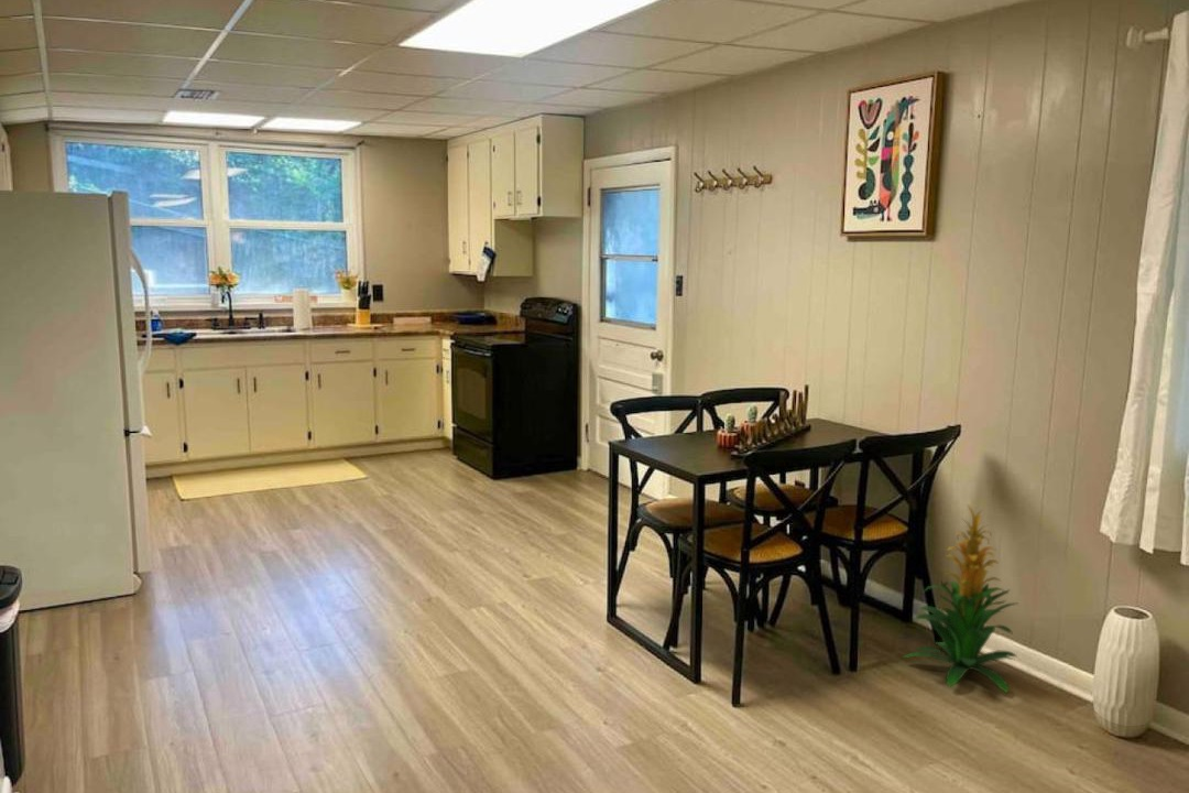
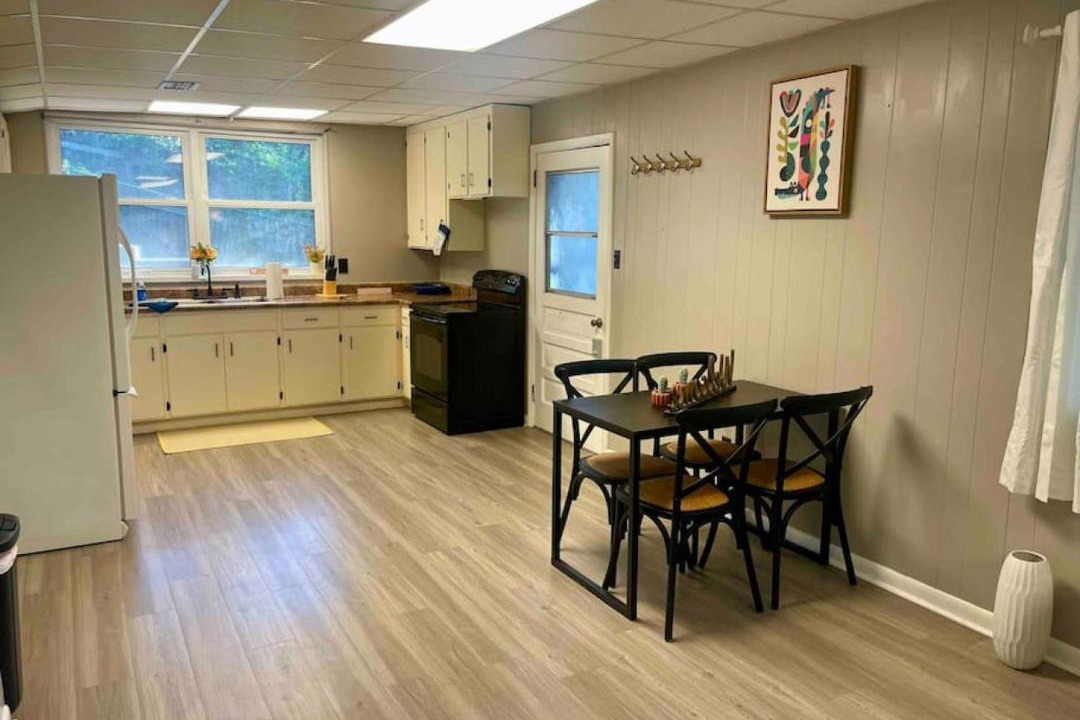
- indoor plant (970, 589)
